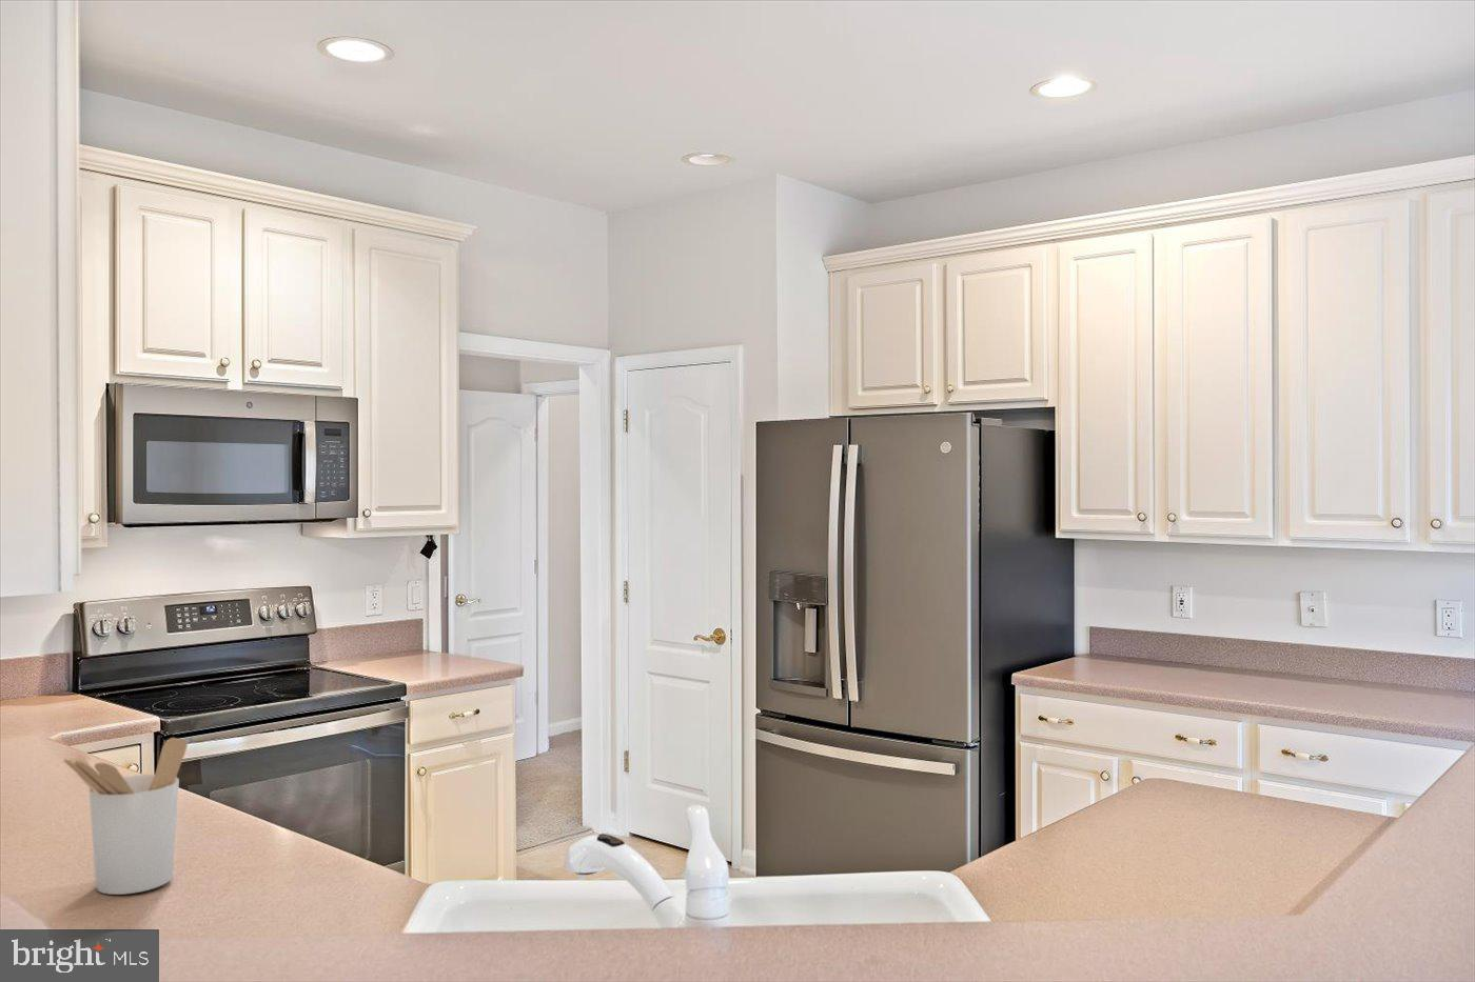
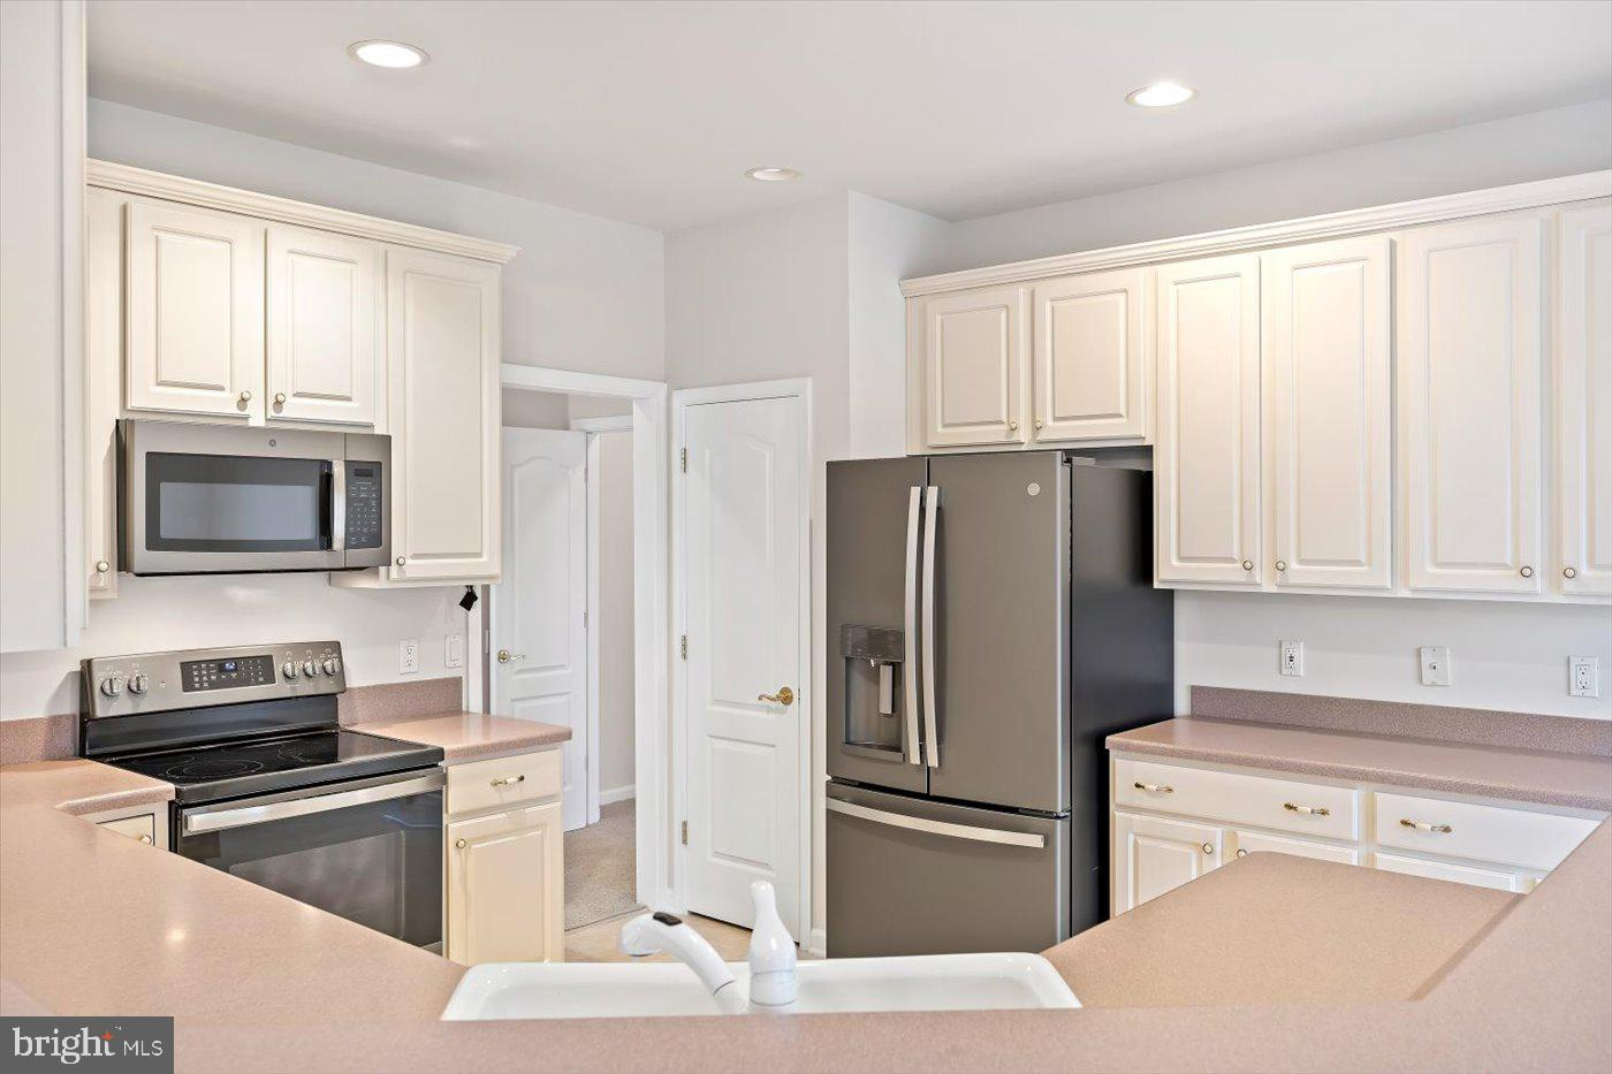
- utensil holder (121, 814)
